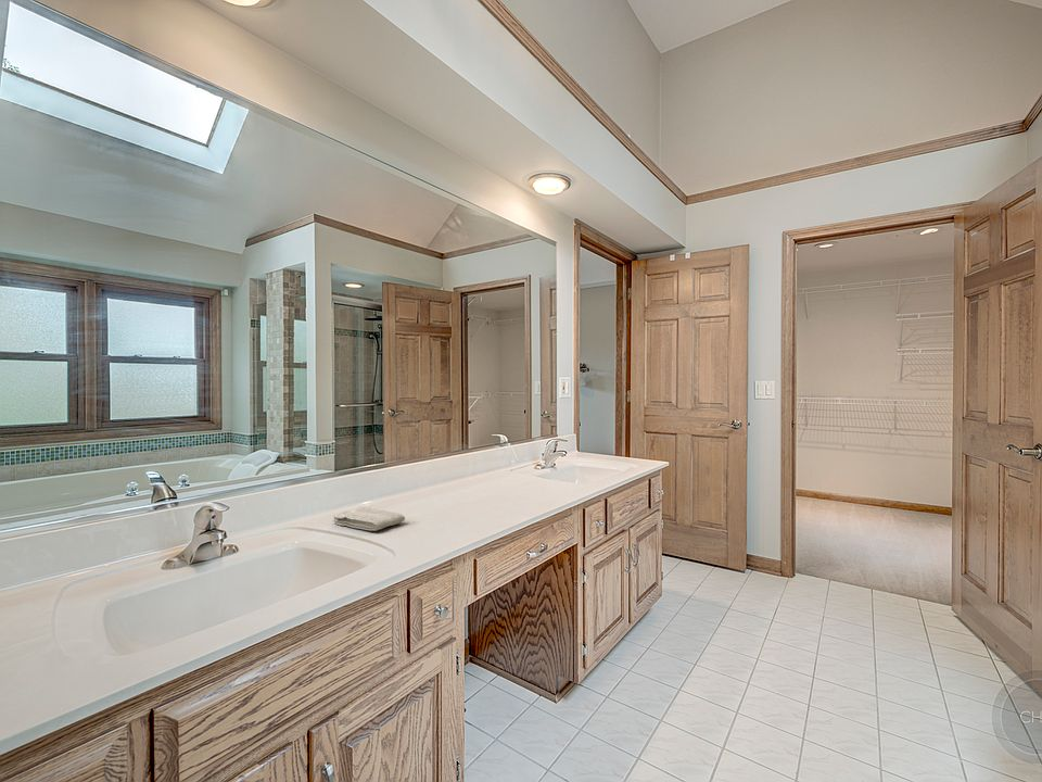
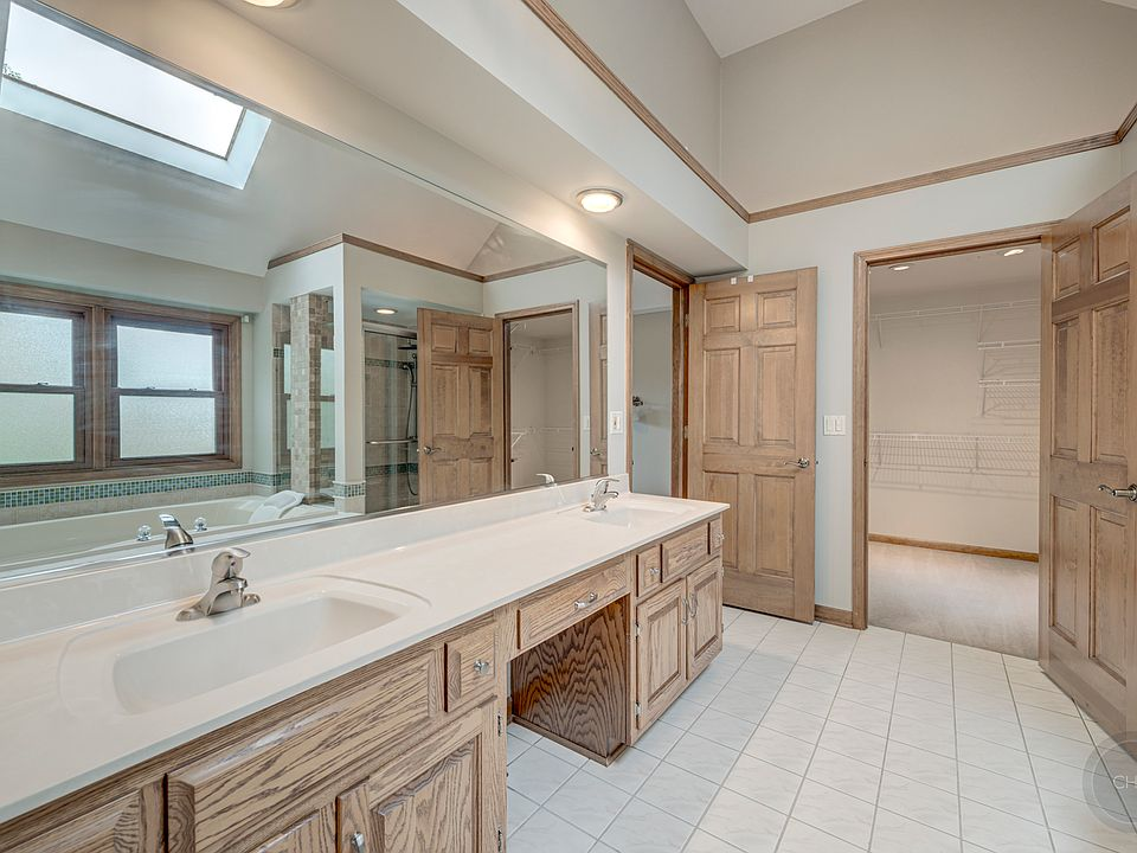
- washcloth (368, 517)
